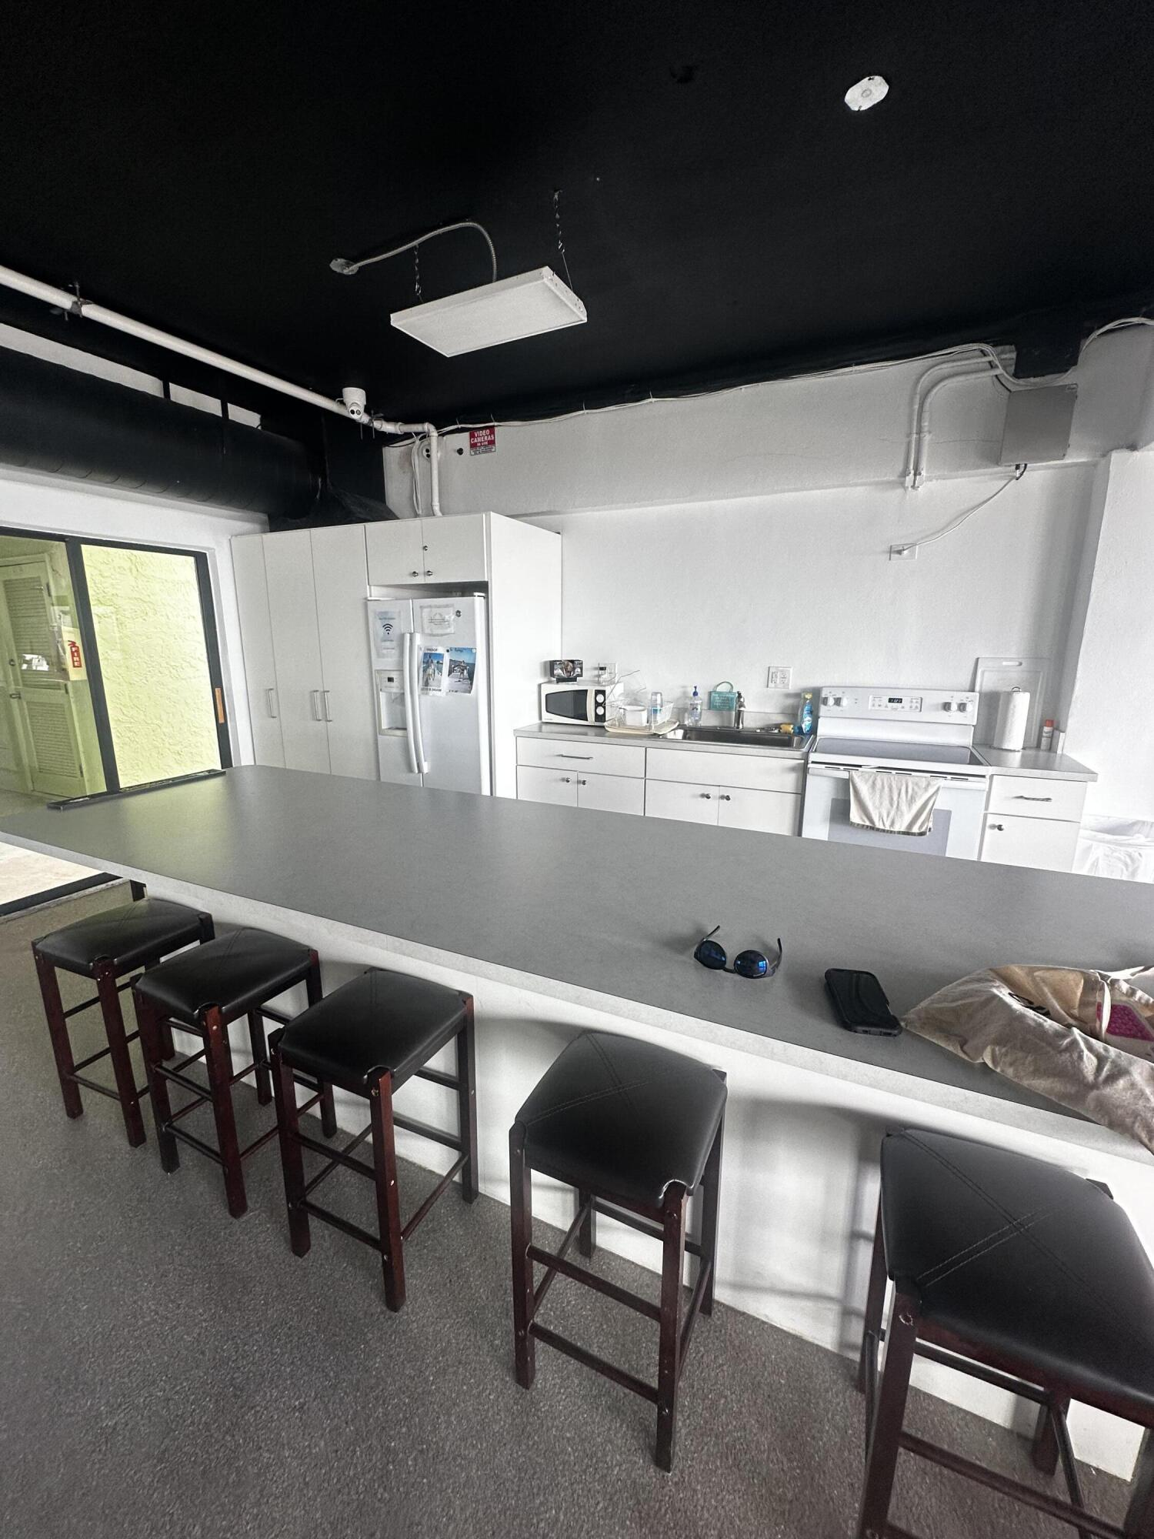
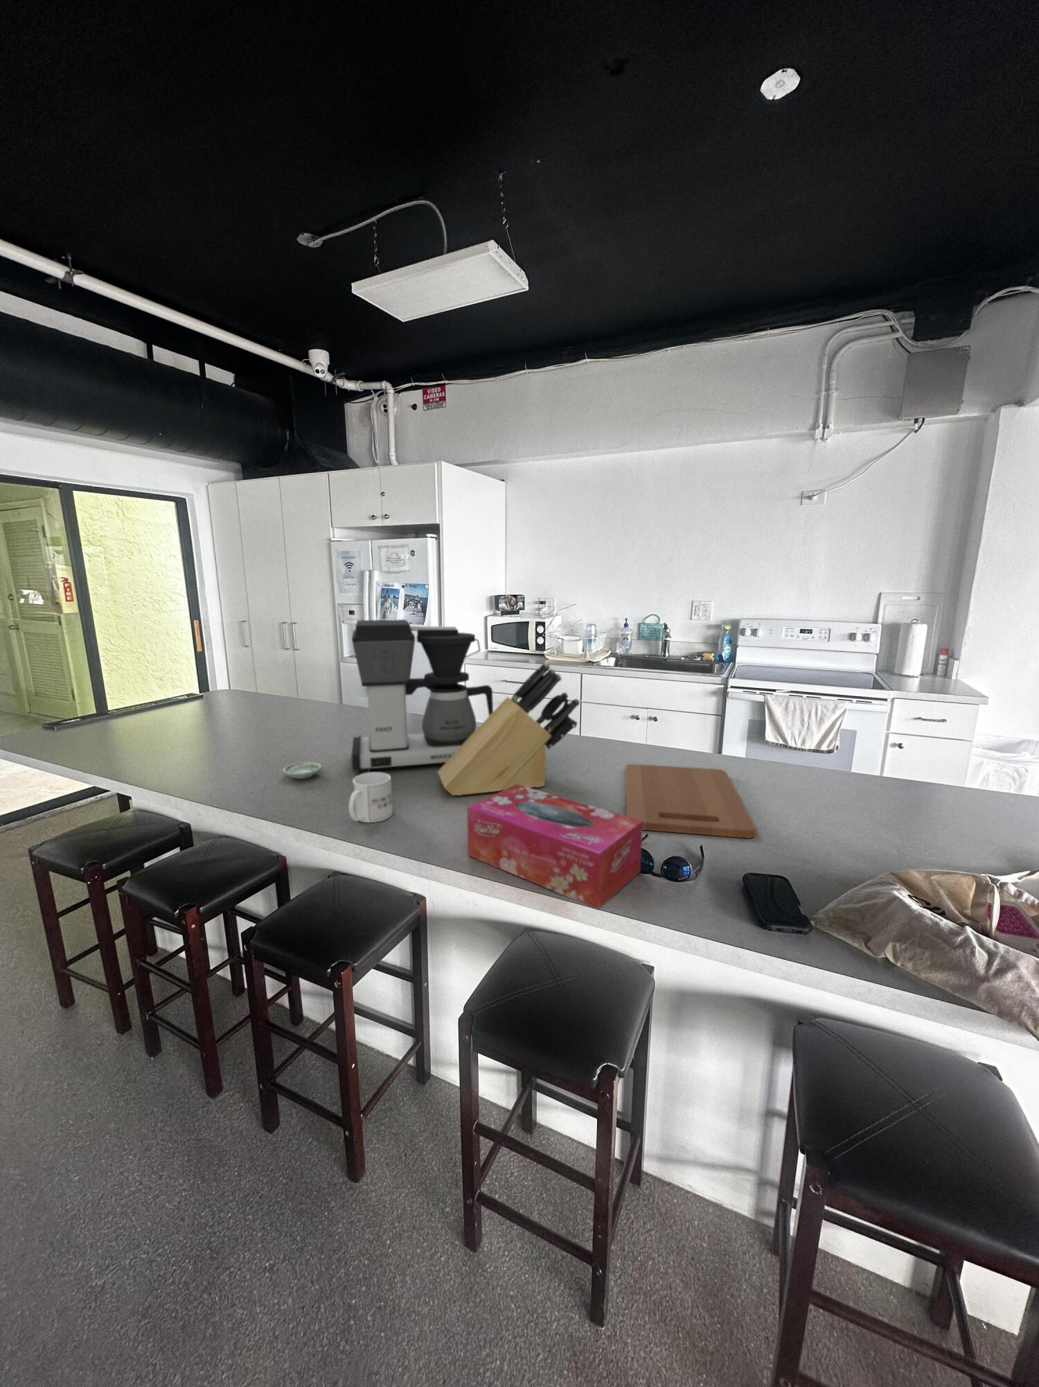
+ mug (367, 799)
+ cutting board (681, 795)
+ saucer (302, 771)
+ tissue box (552, 839)
+ knife block (509, 726)
+ coffee maker (421, 687)
